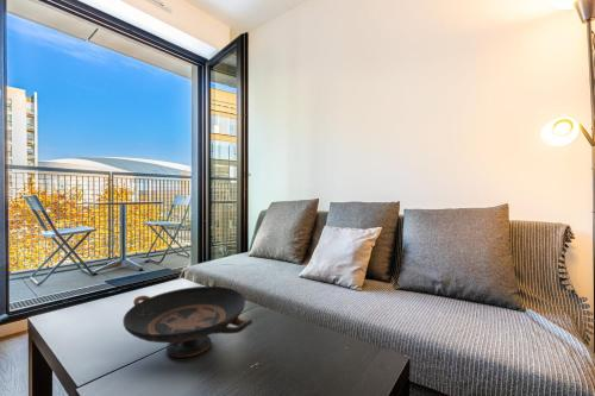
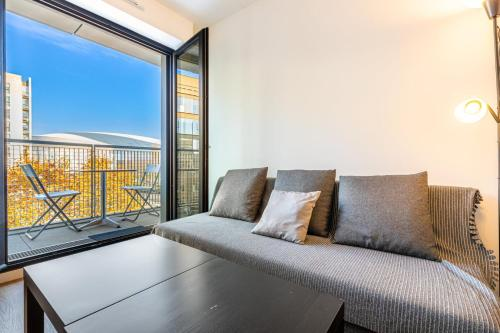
- decorative bowl (188, 325)
